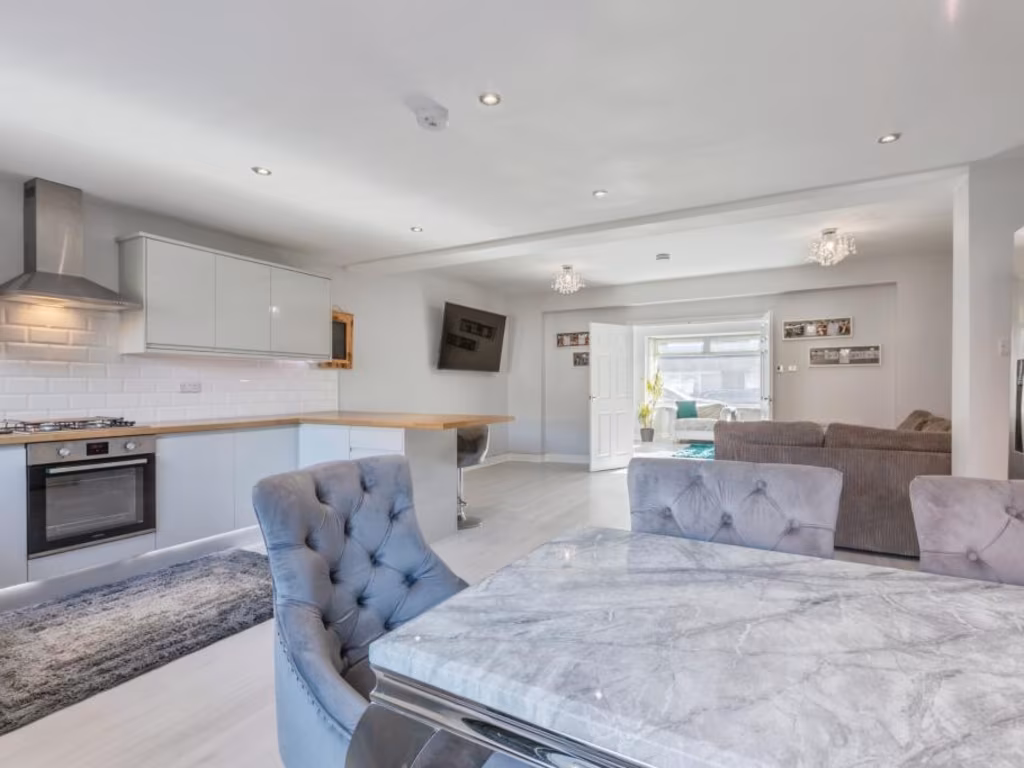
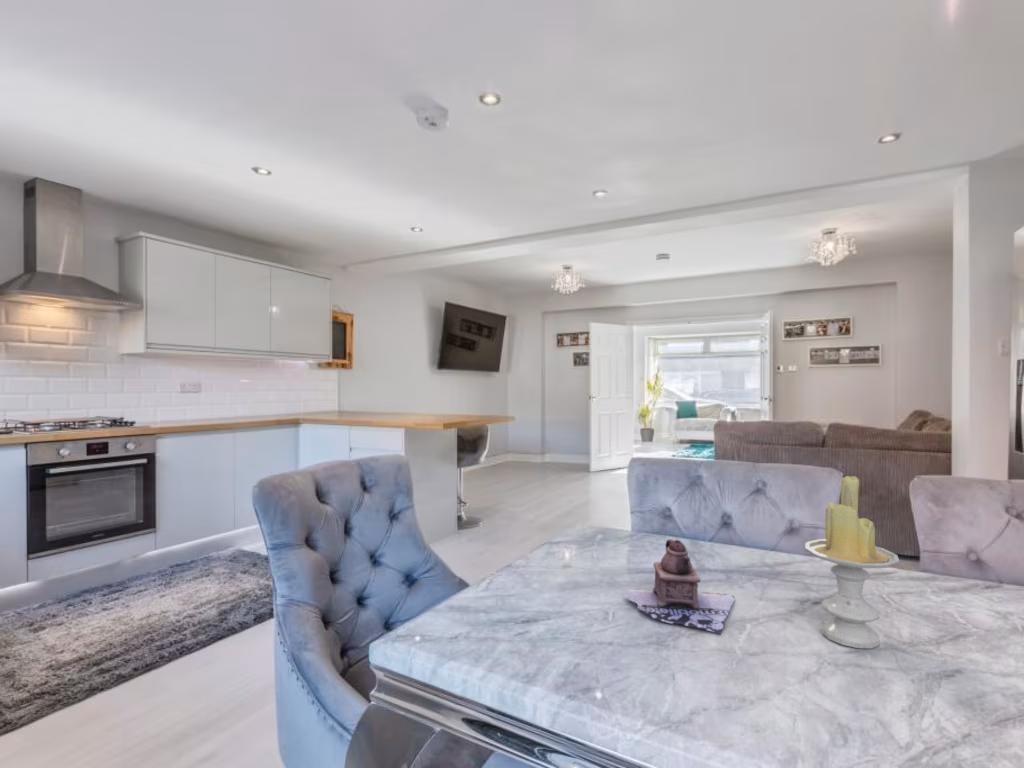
+ teapot (676, 573)
+ candle (850, 557)
